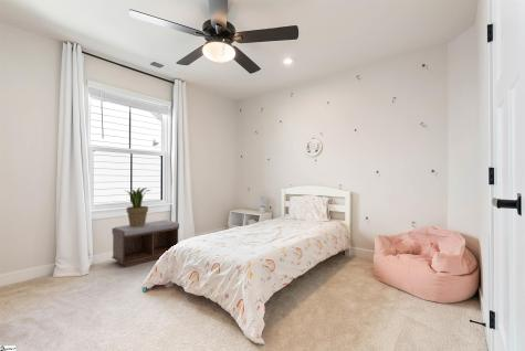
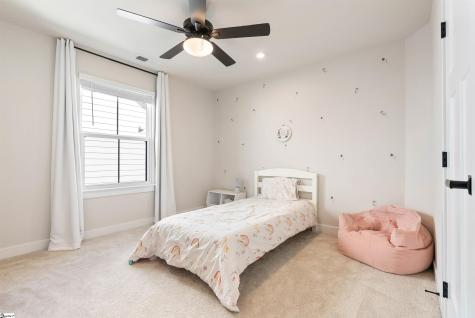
- potted plant (137, 205)
- bench (147, 241)
